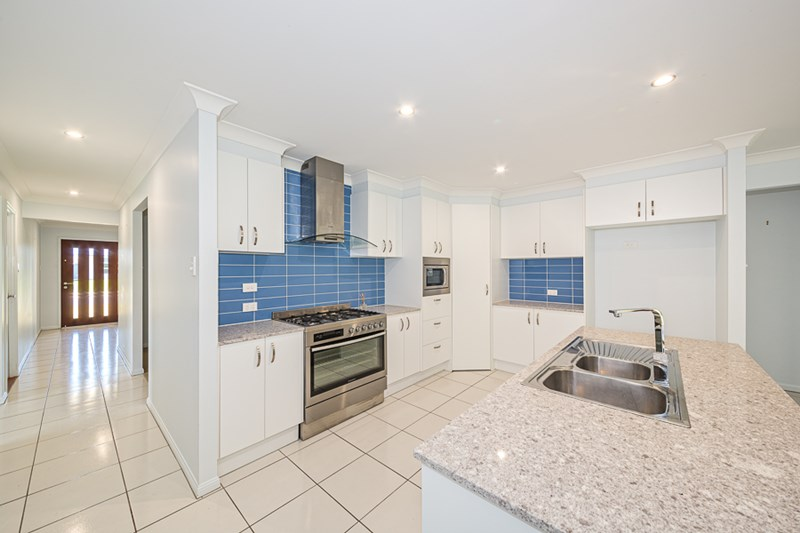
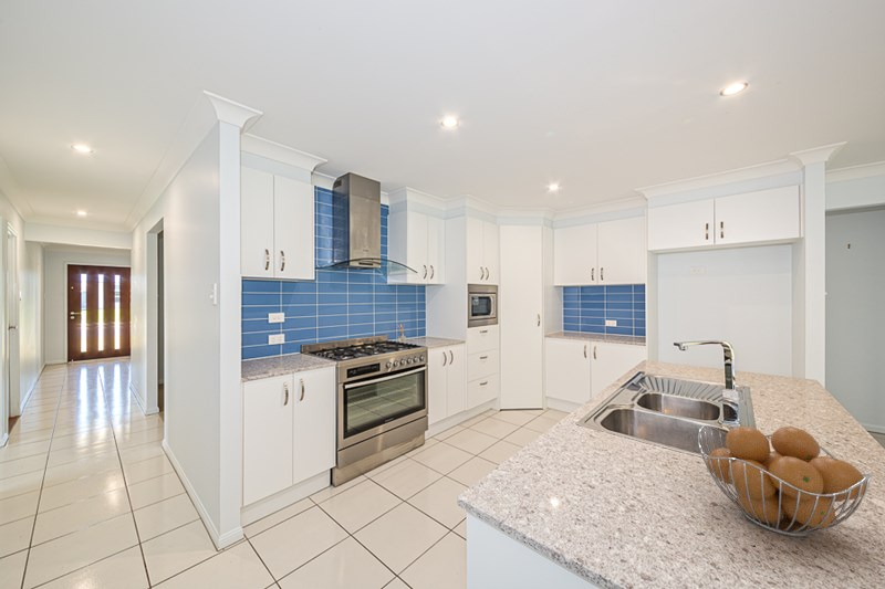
+ fruit basket (773, 474)
